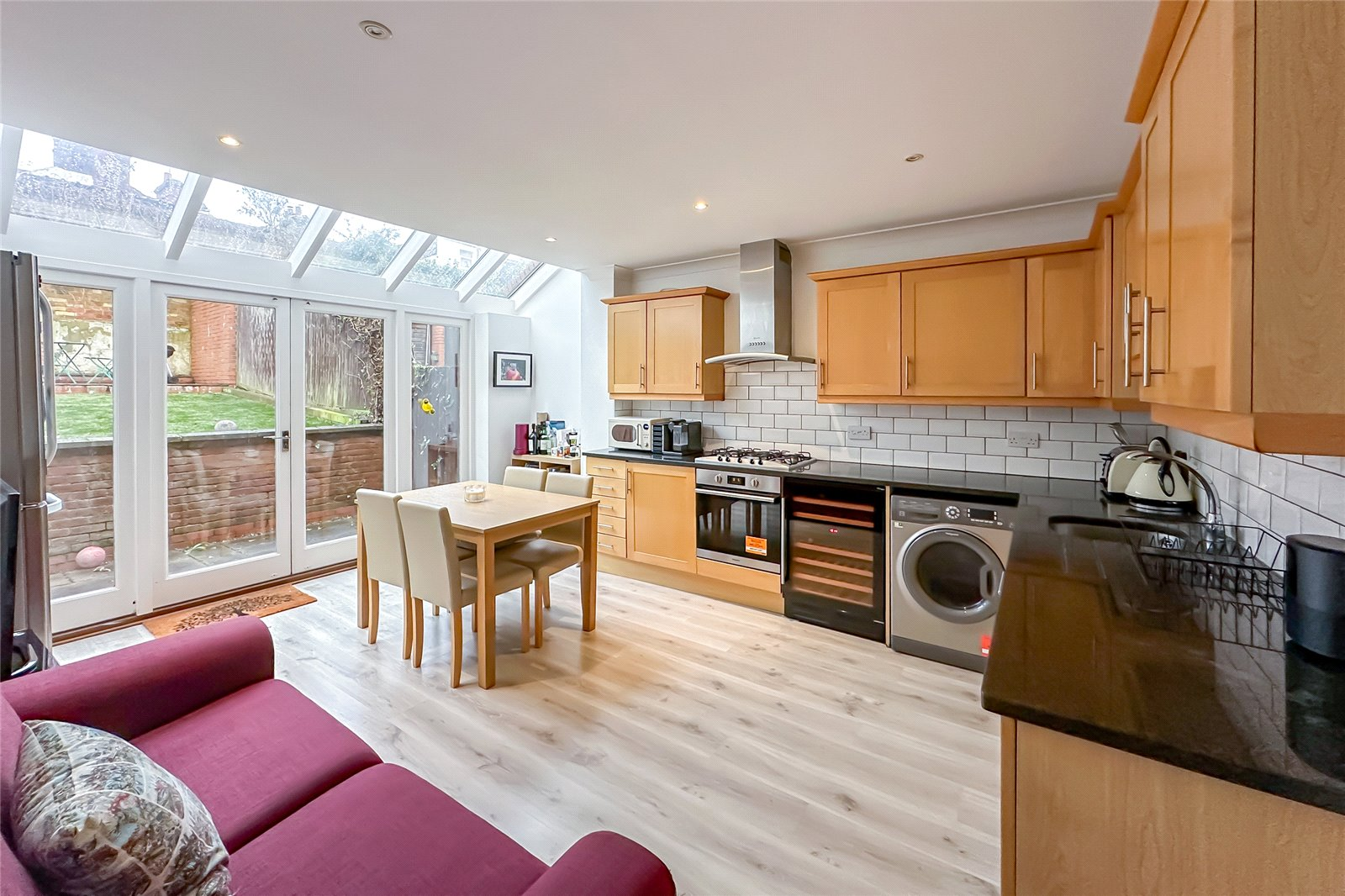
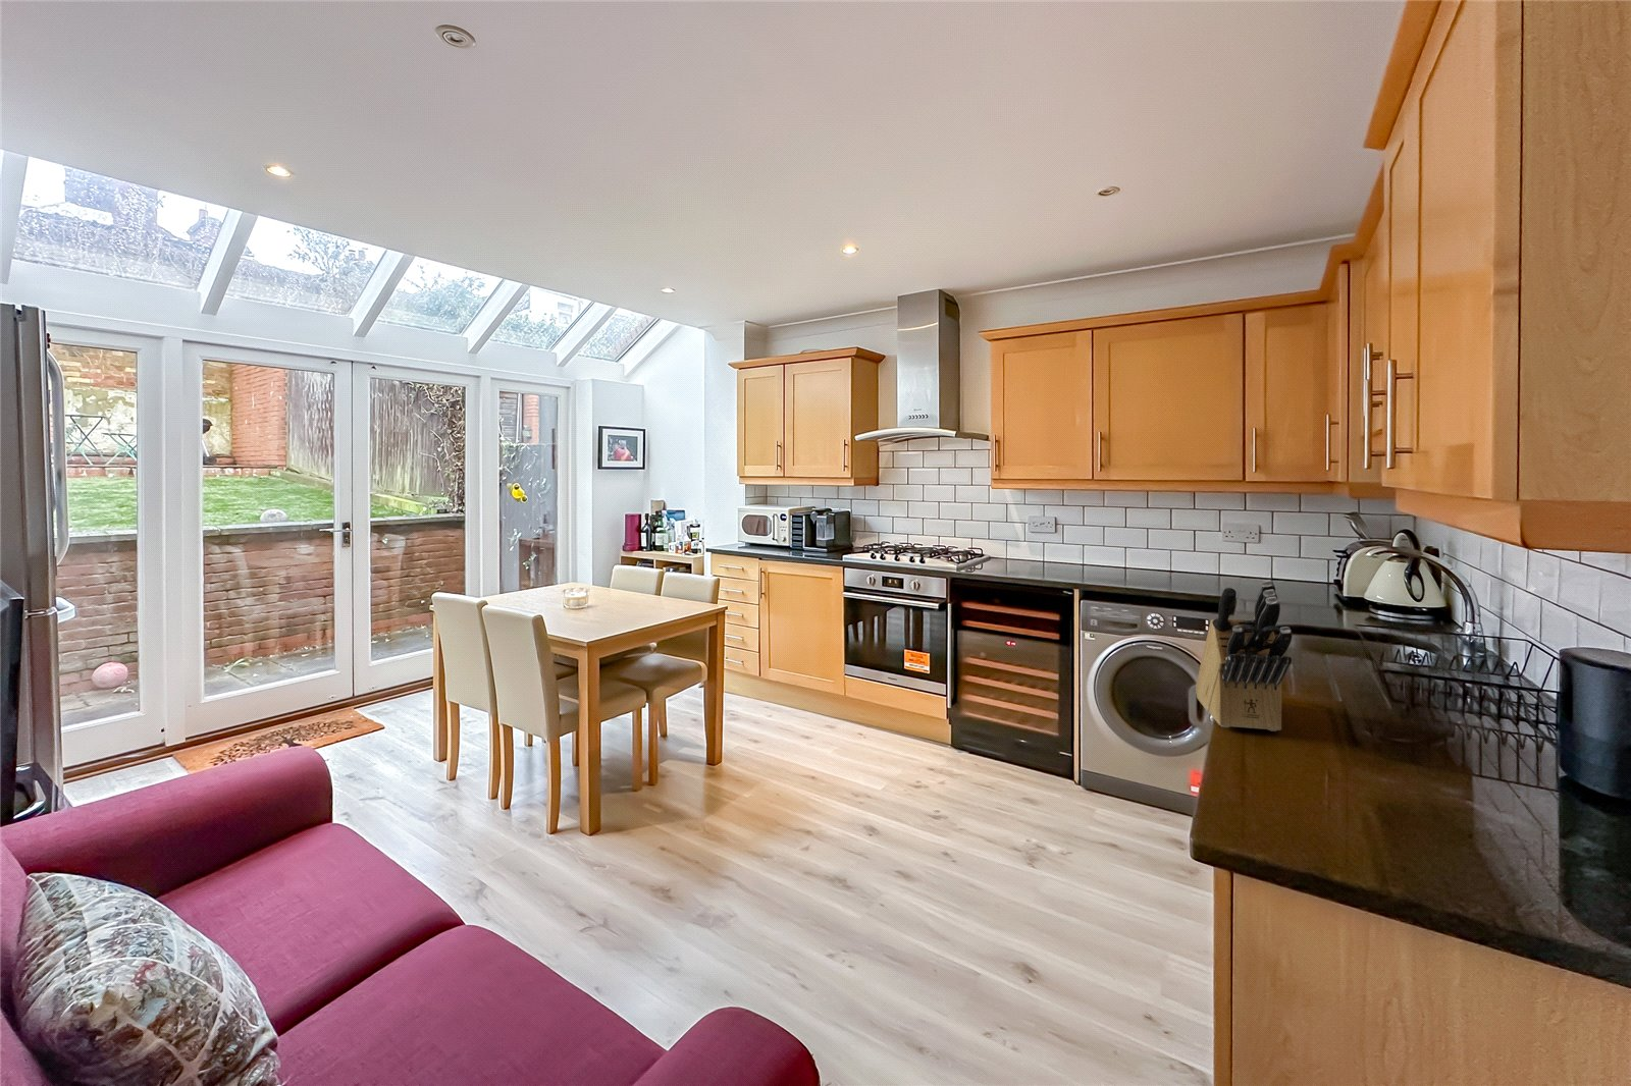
+ knife block (1239, 648)
